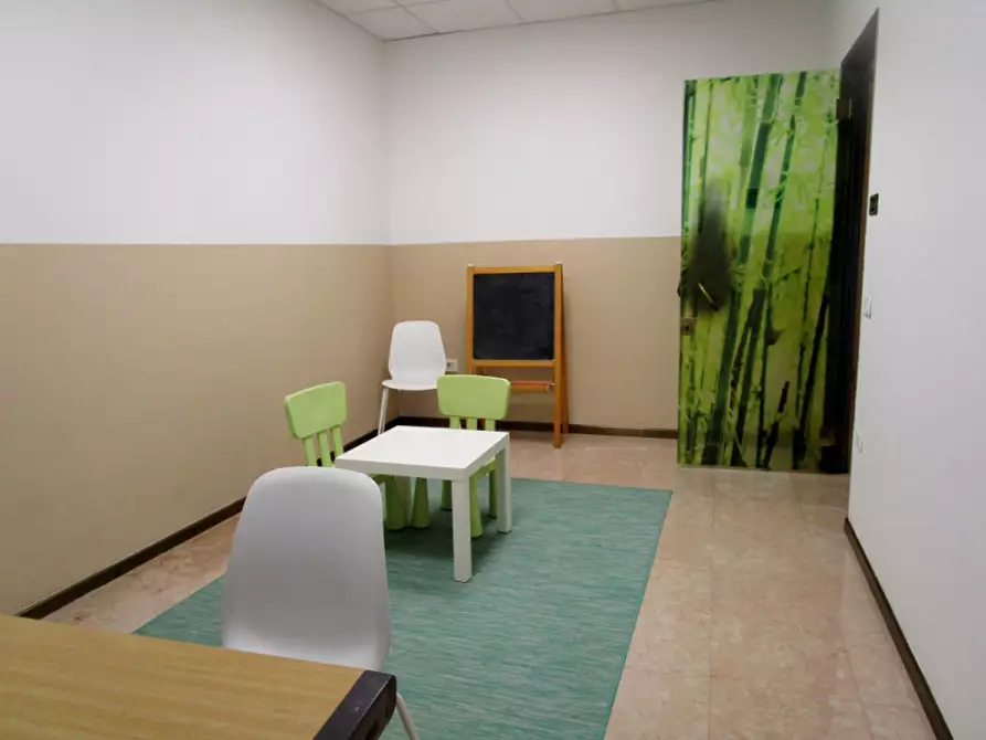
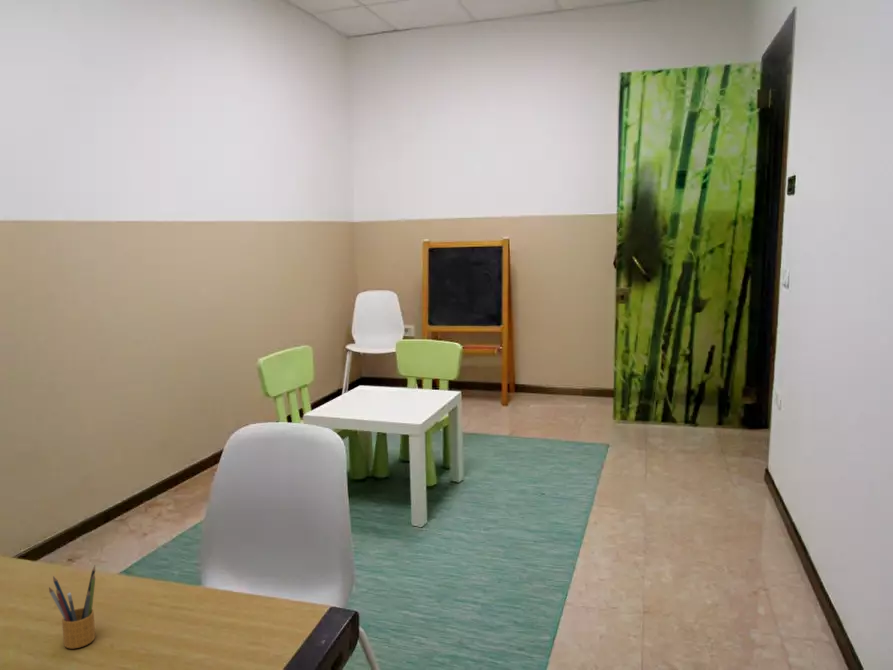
+ pencil box (78, 608)
